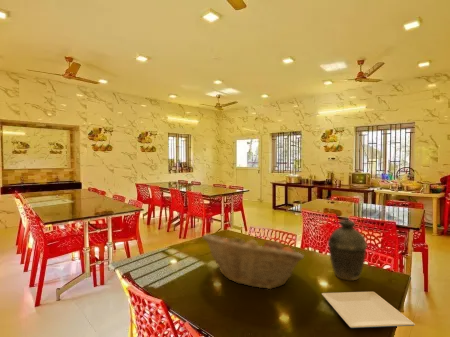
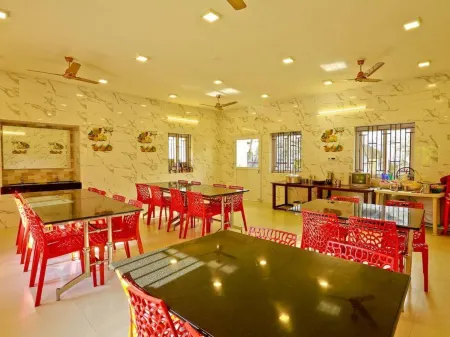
- fruit basket (250, 253)
- plate (363, 309)
- kettle (346, 247)
